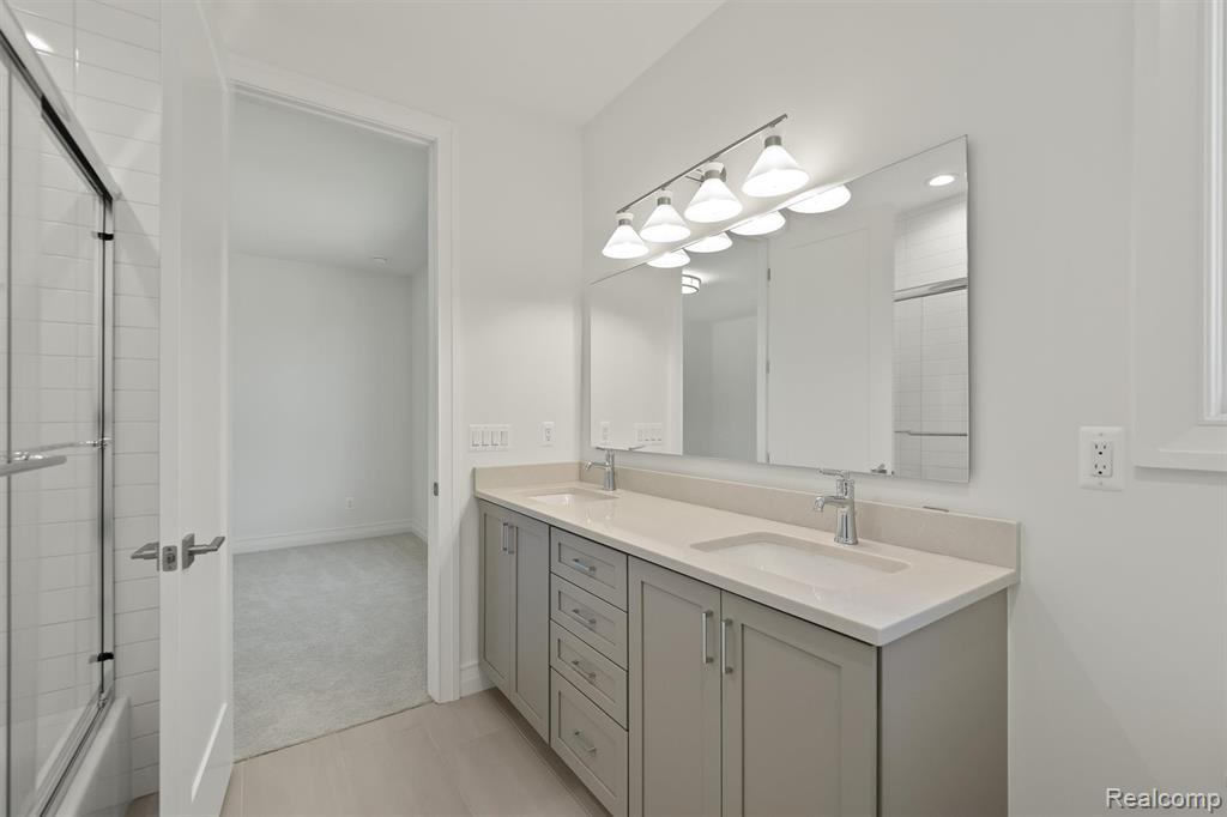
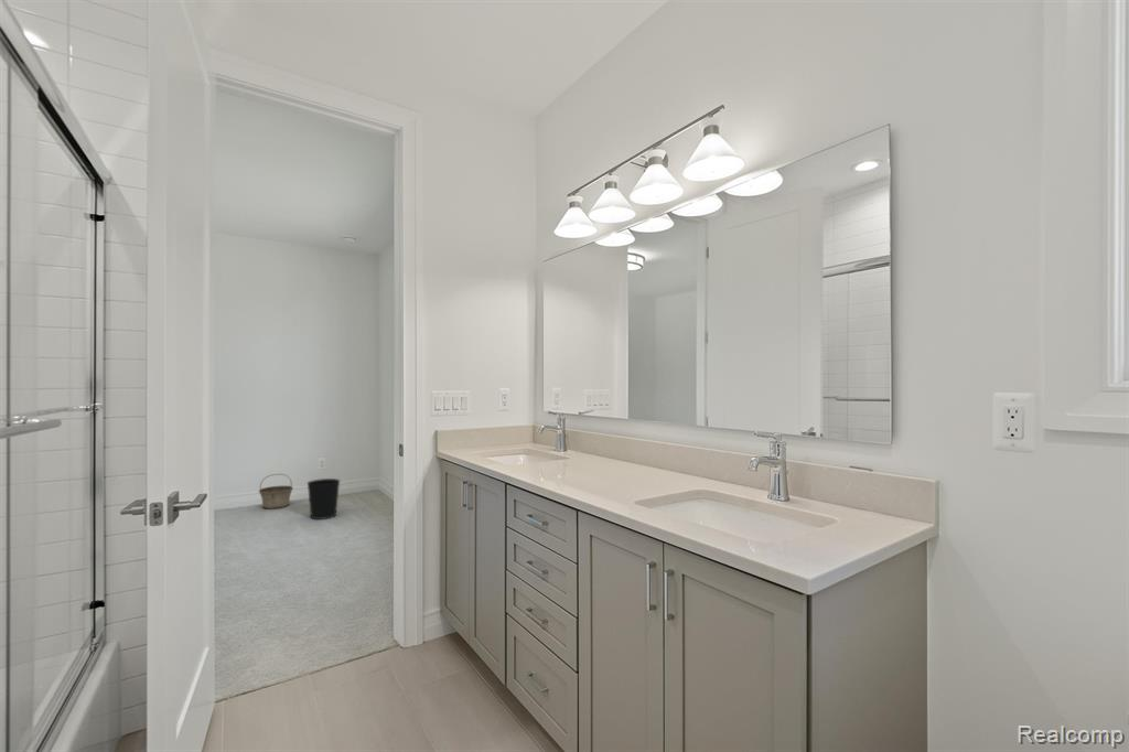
+ wastebasket (323, 498)
+ basket (276, 490)
